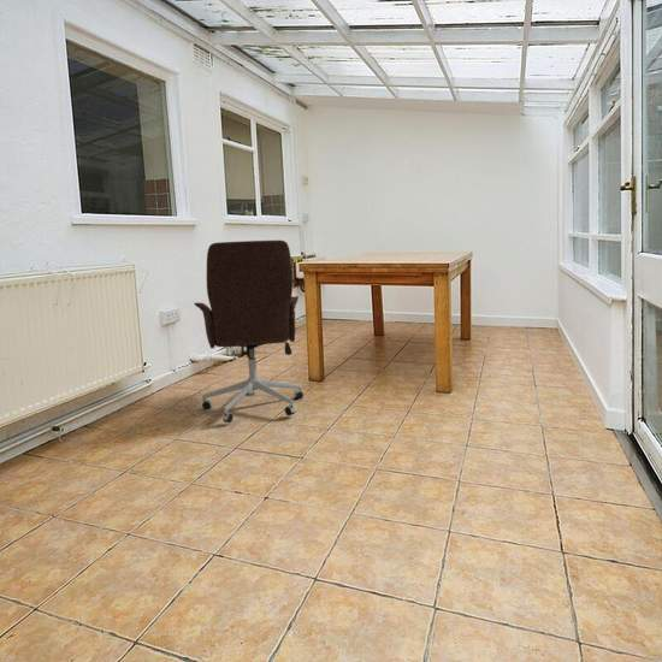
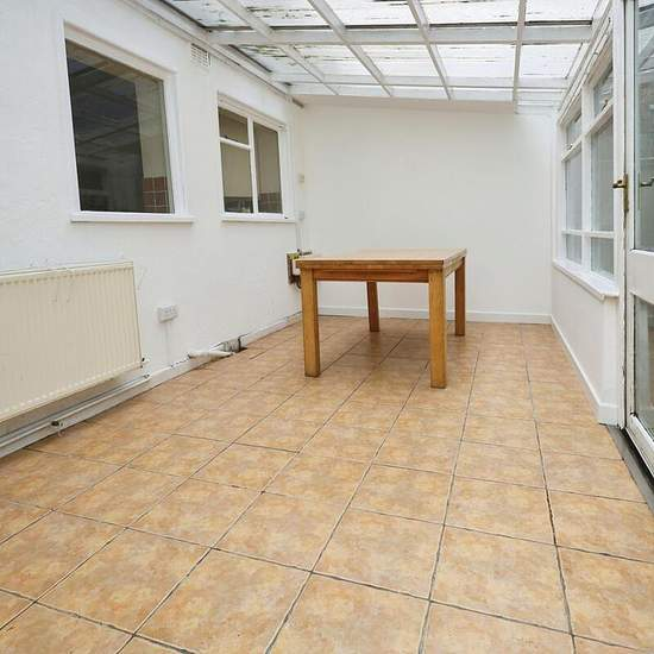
- office chair (249, 327)
